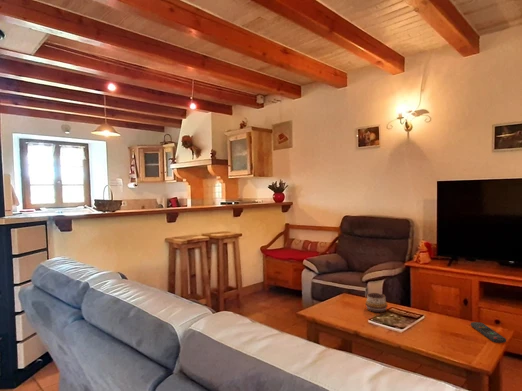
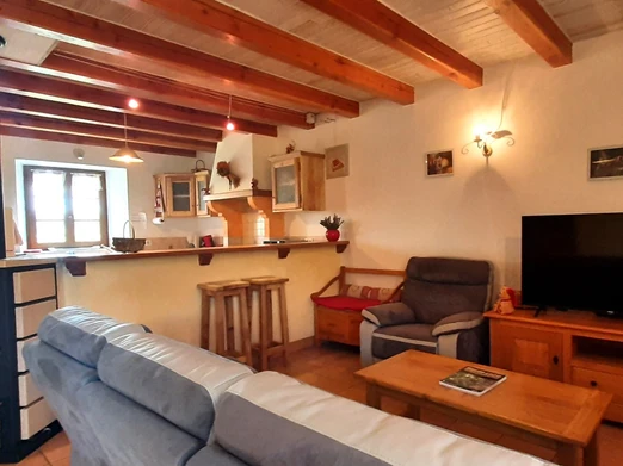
- remote control (487, 331)
- decorative bowl (376, 302)
